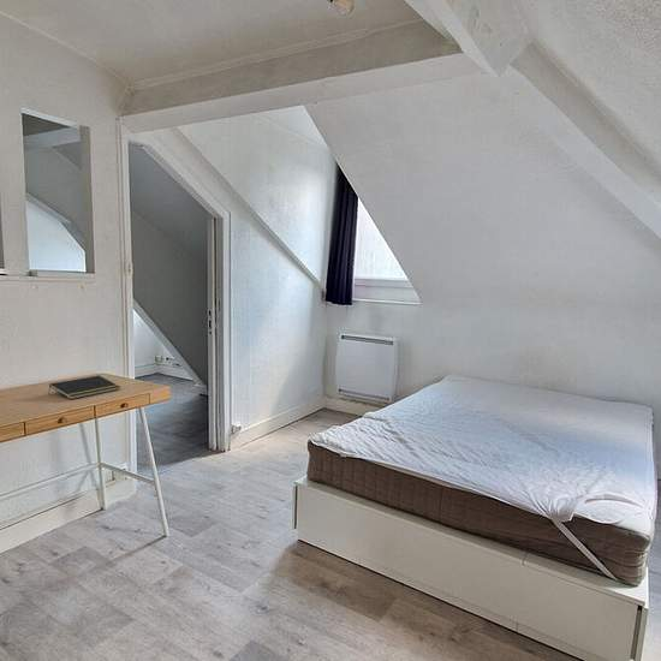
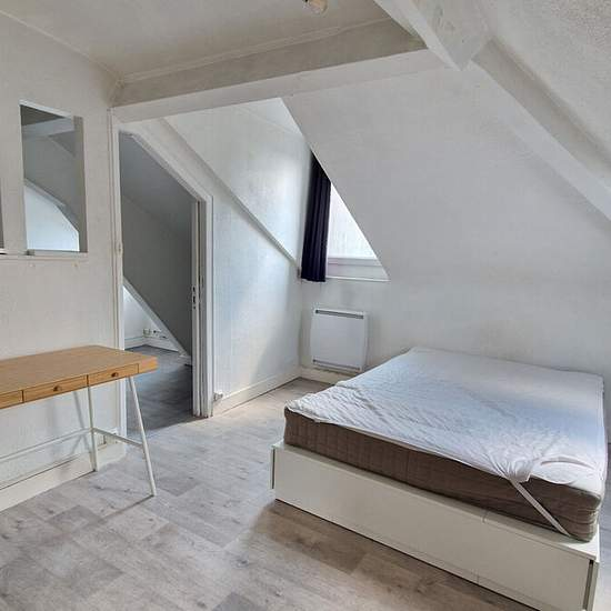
- notepad (85, 386)
